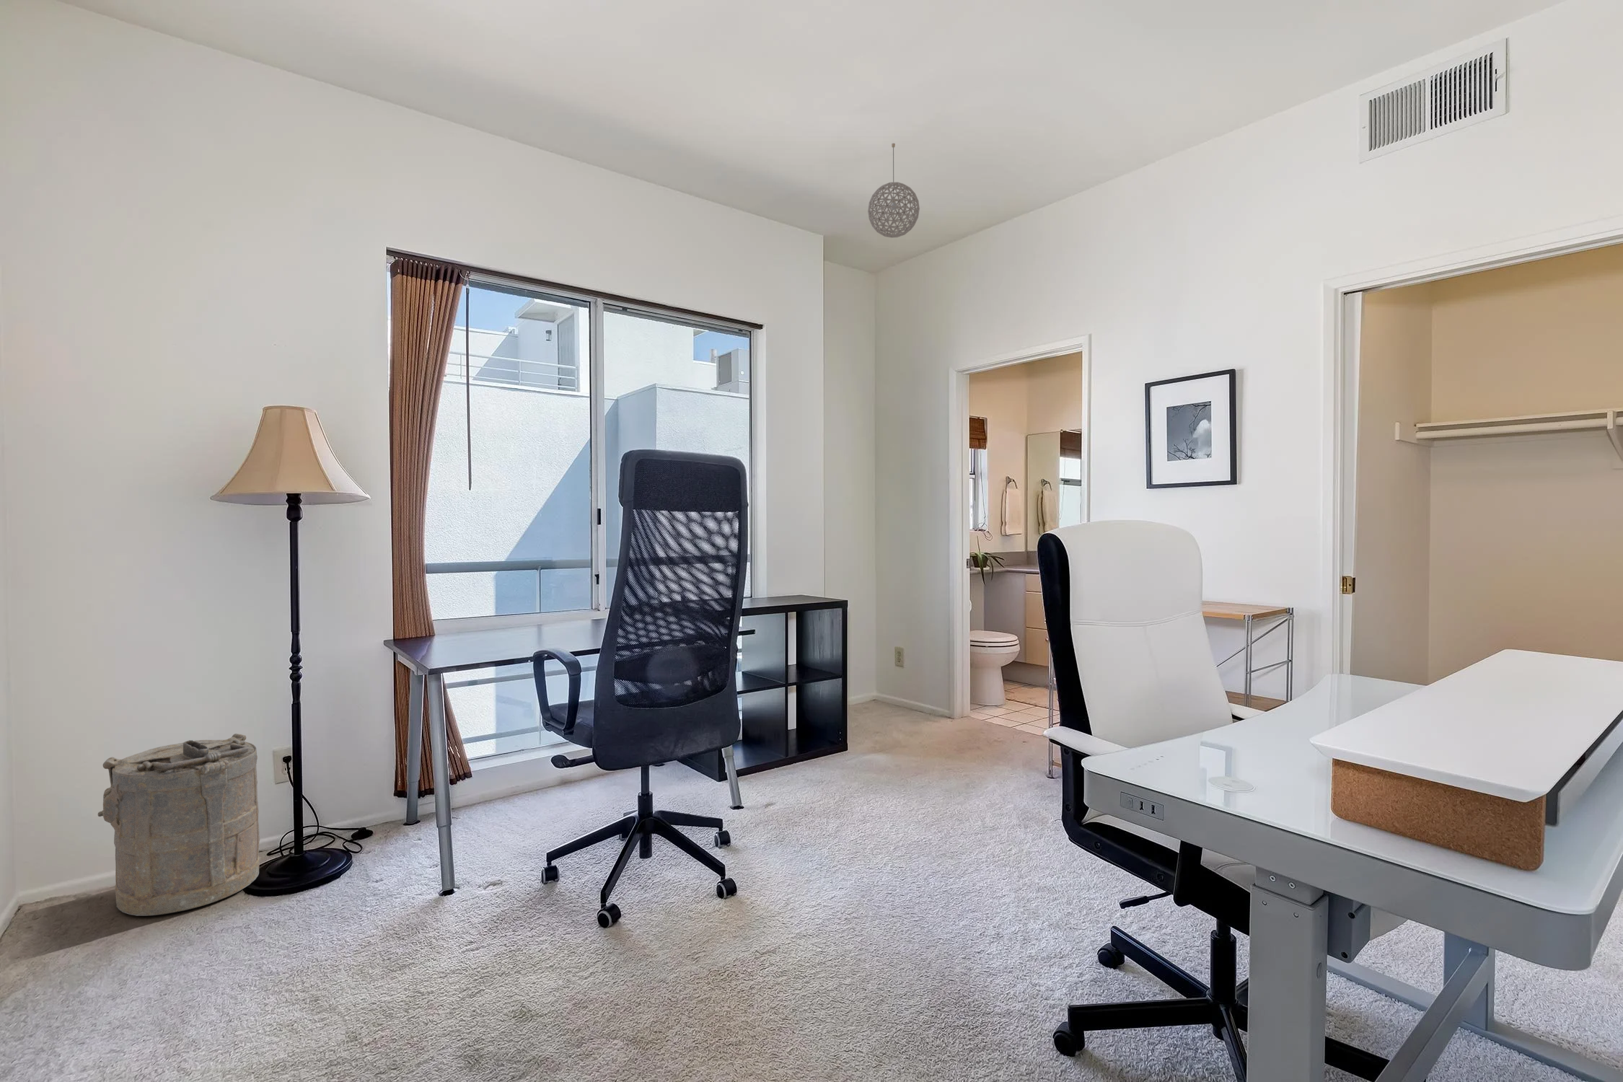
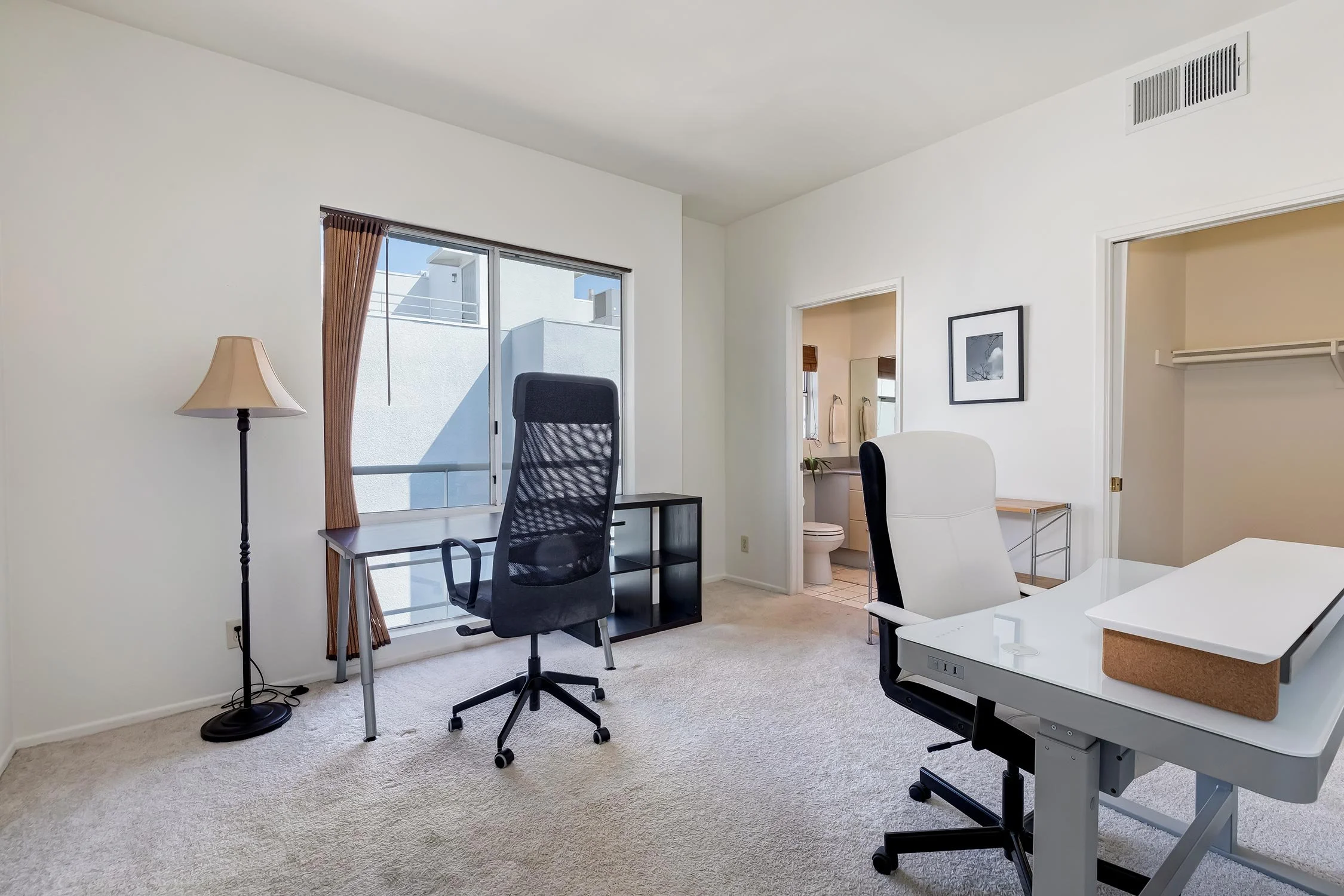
- pendant light (892, 190)
- laundry hamper (182, 815)
